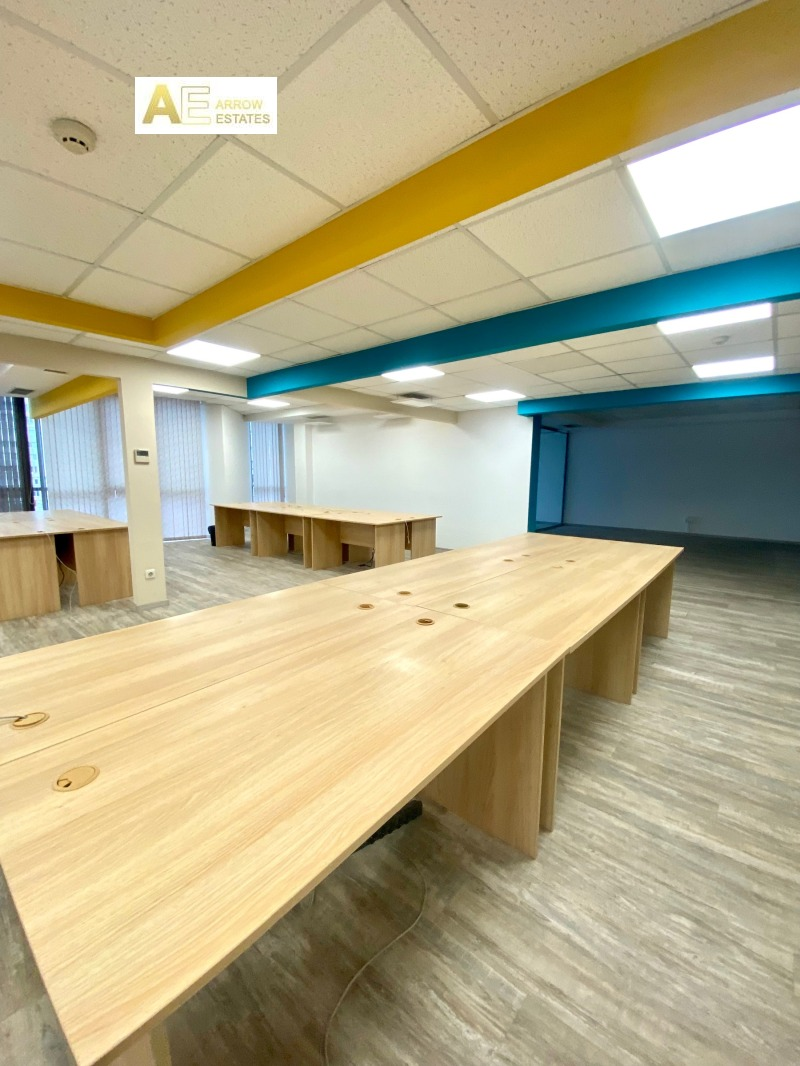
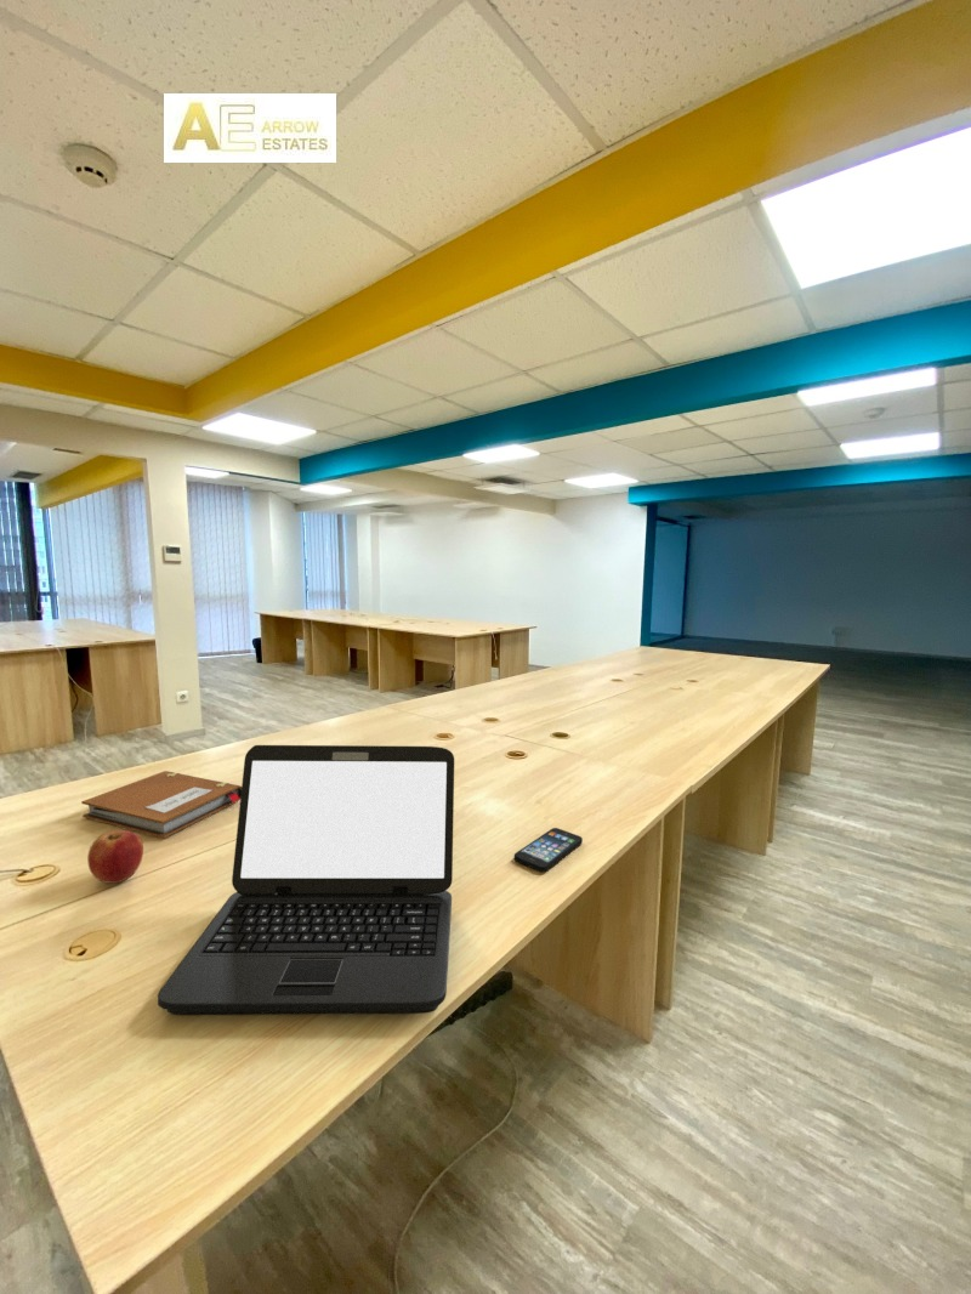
+ notebook (169, 800)
+ apple (115, 856)
+ laptop (329, 858)
+ smartphone (549, 847)
